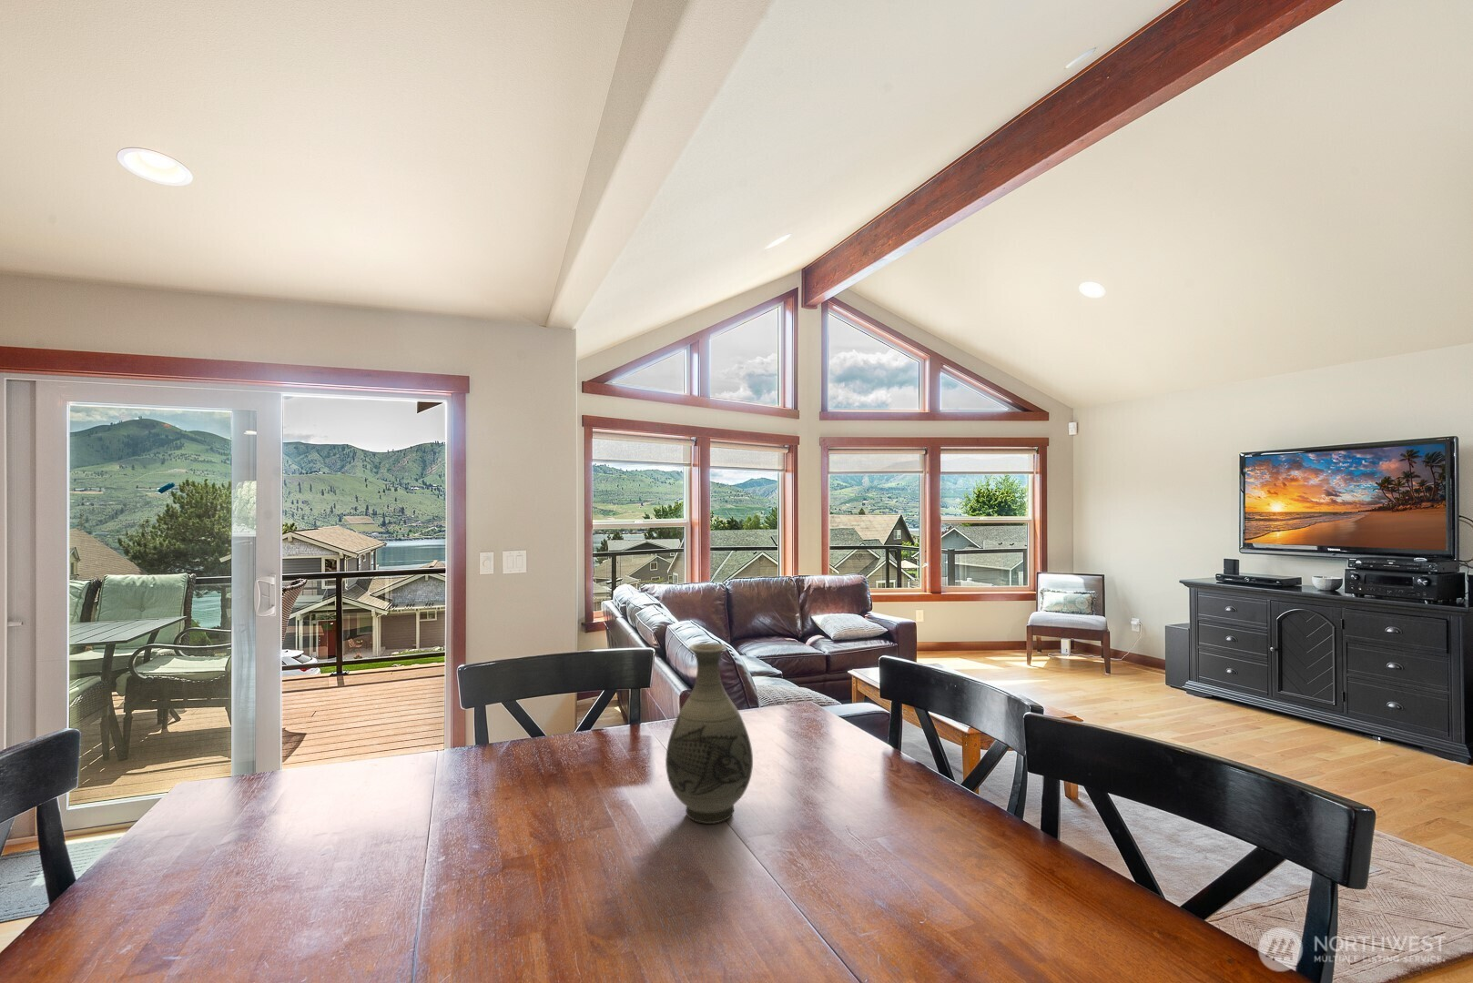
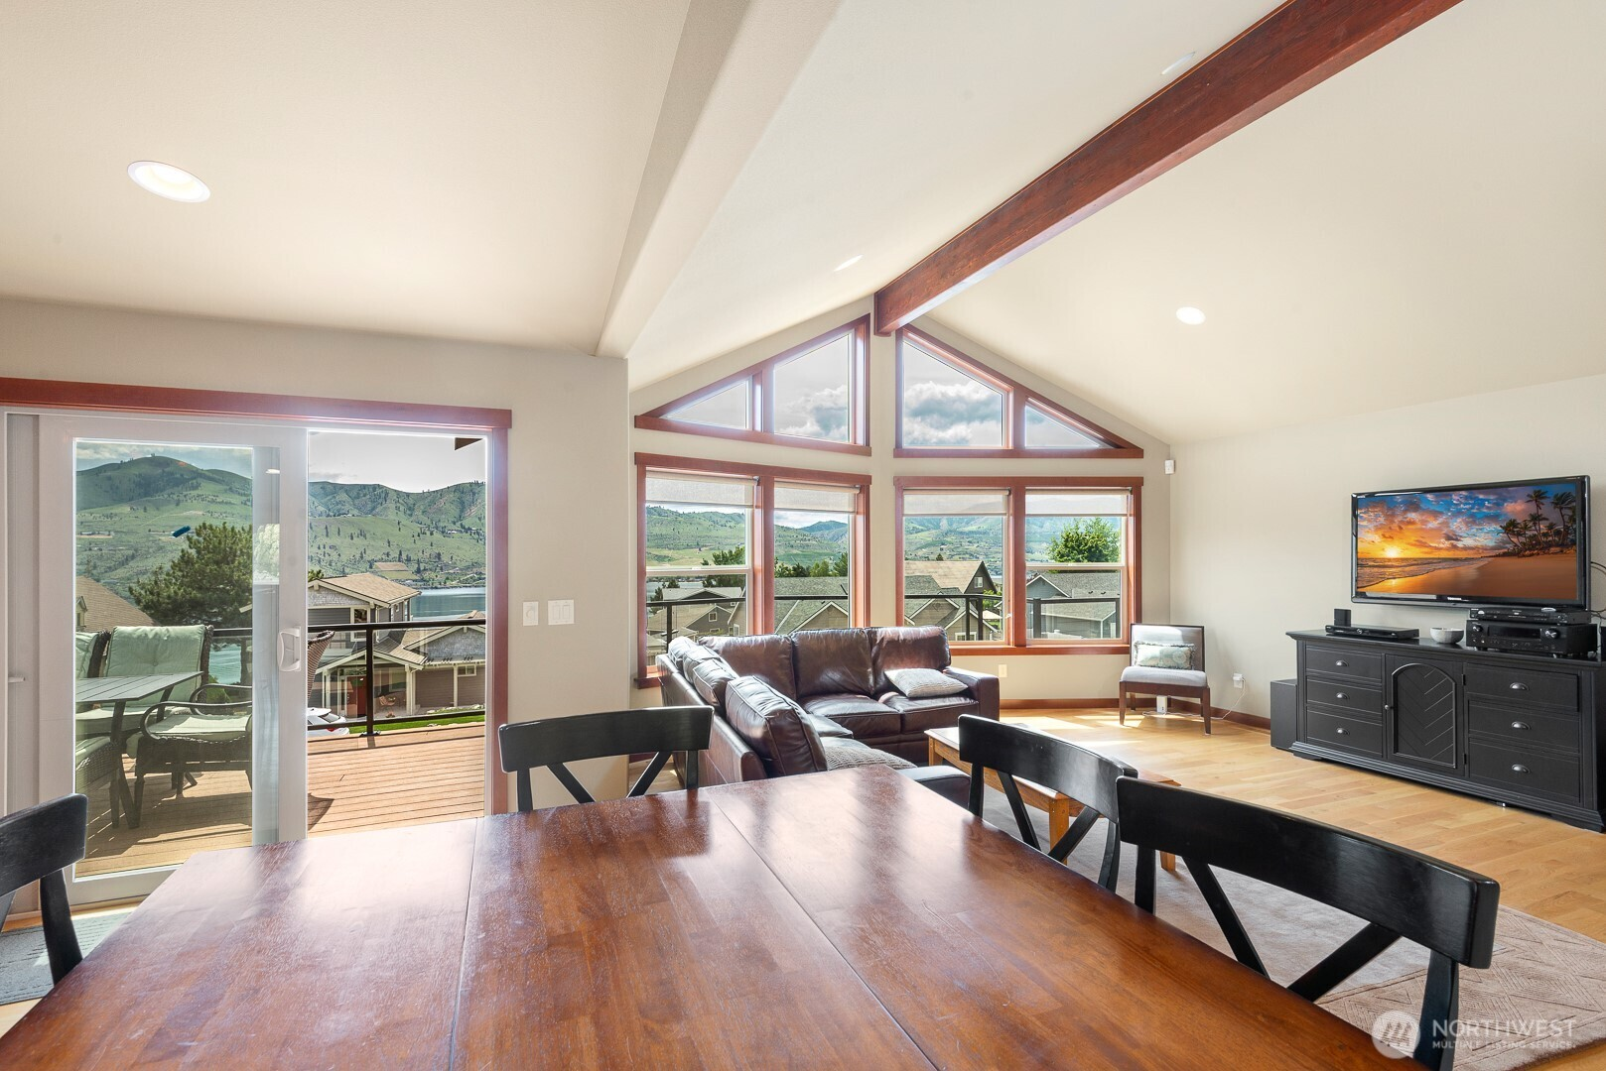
- vase (710, 730)
